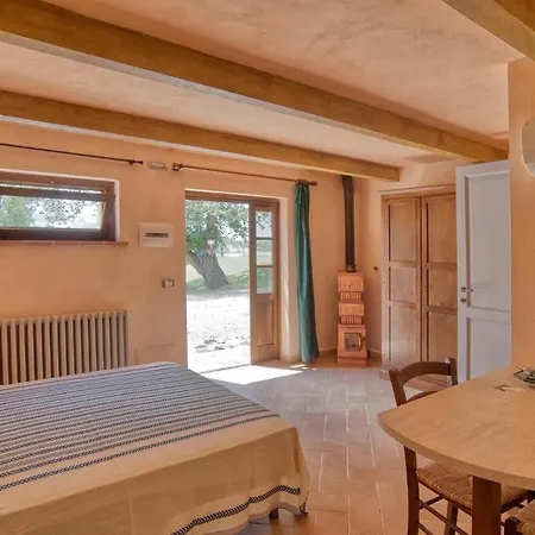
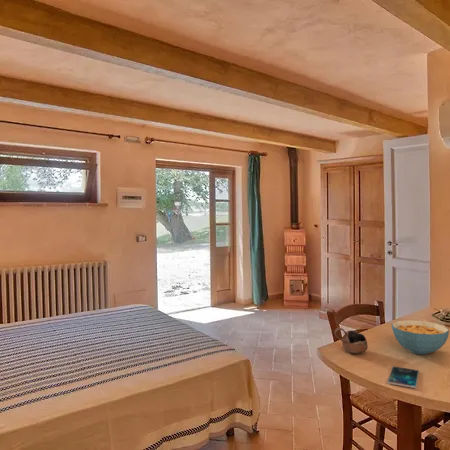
+ cereal bowl (419, 339)
+ cup (351, 339)
+ smartphone (403, 376)
